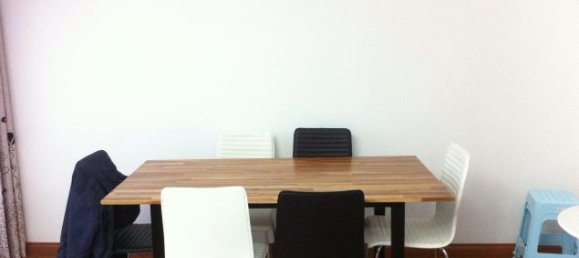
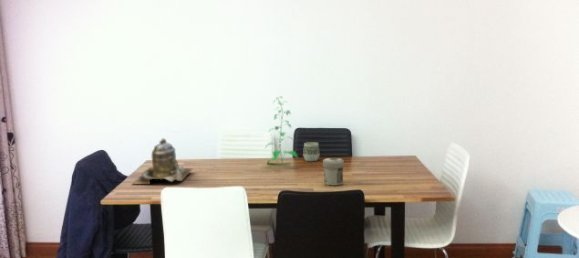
+ teapot (162, 158)
+ cup (311, 151)
+ jar (333, 171)
+ plant (280, 131)
